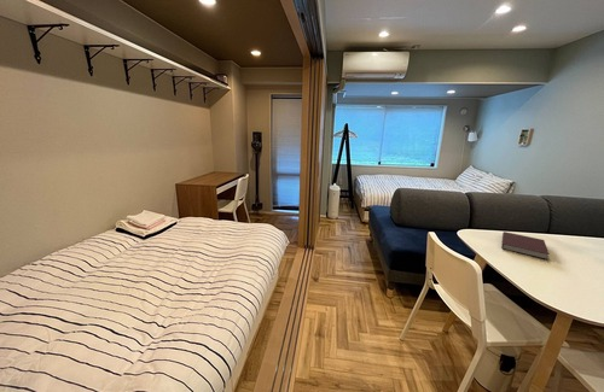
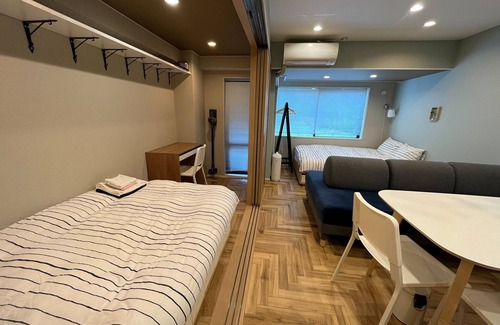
- notebook (523, 244)
